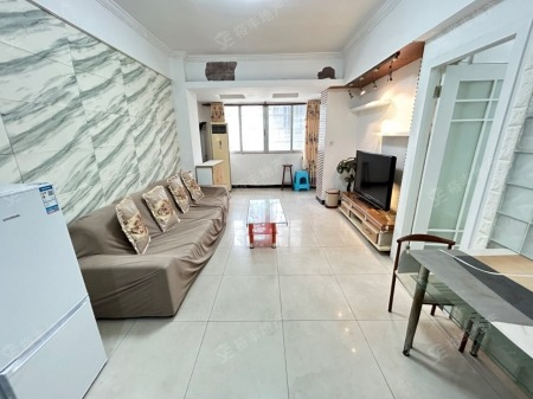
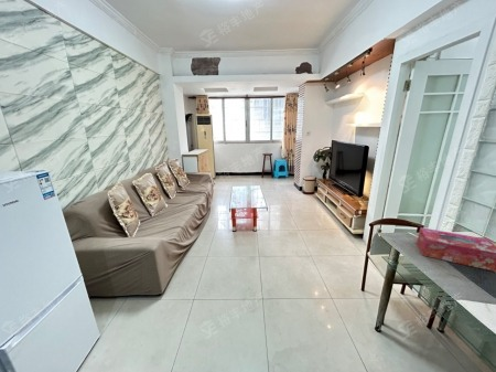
+ tissue box (454, 247)
